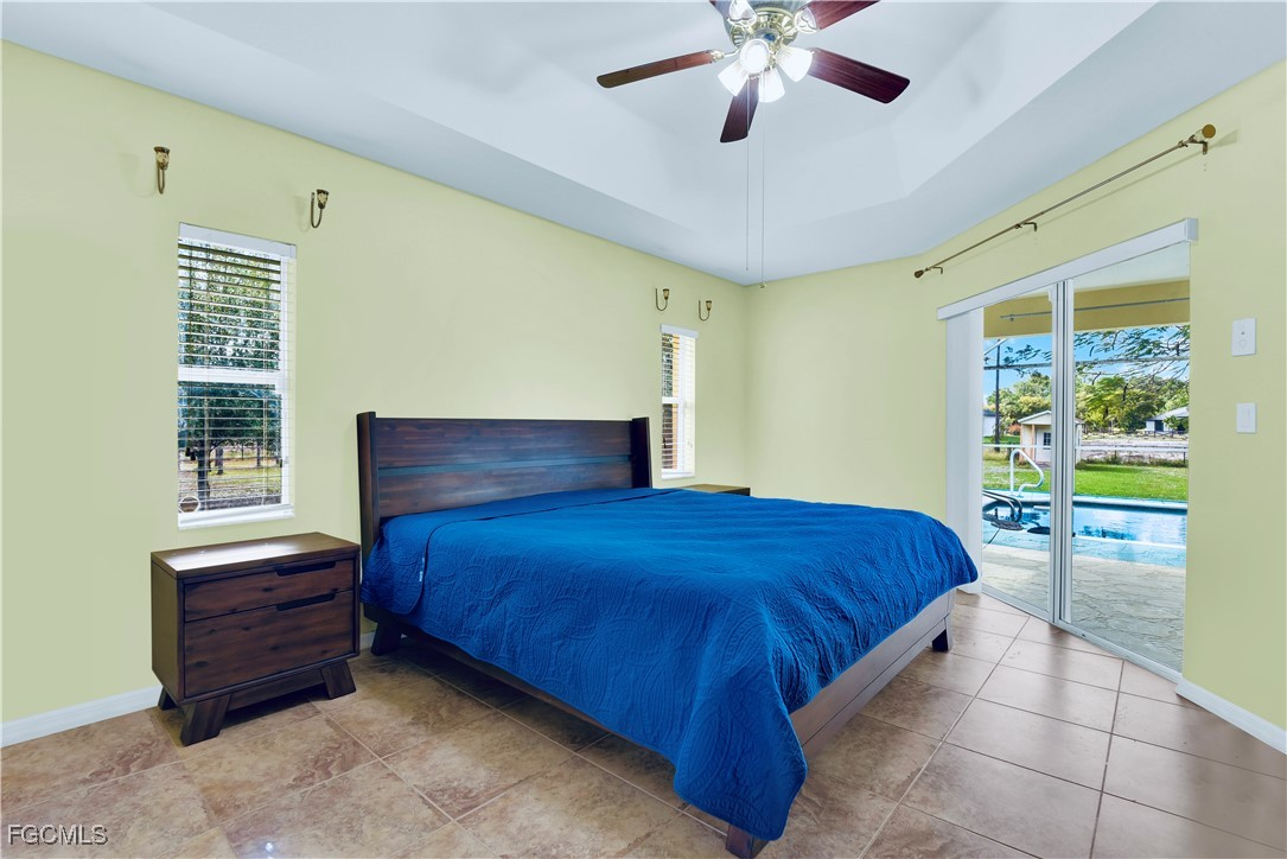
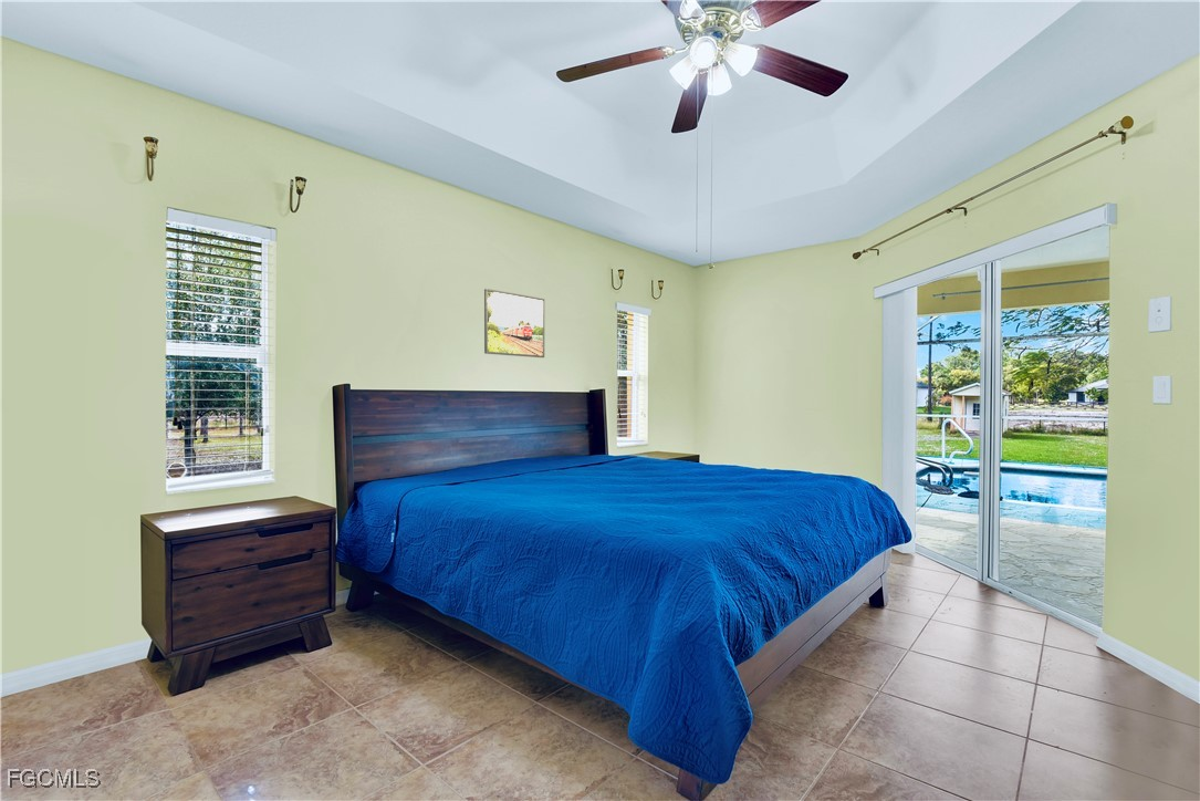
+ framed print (515, 324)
